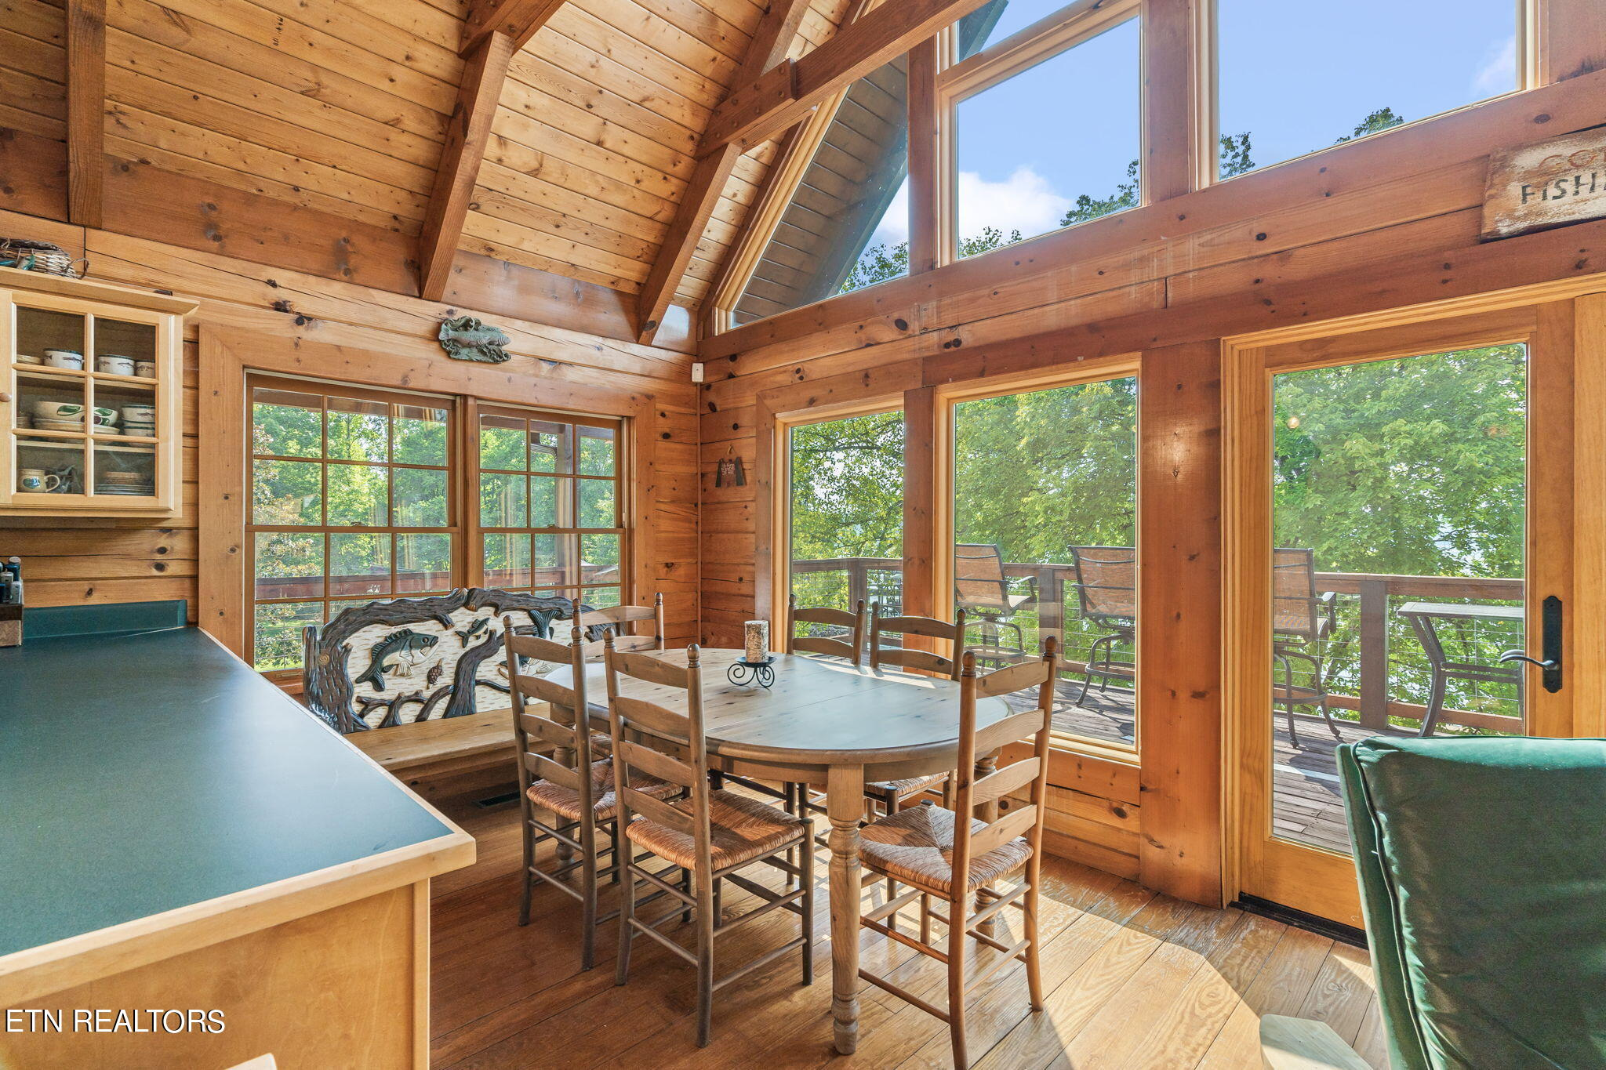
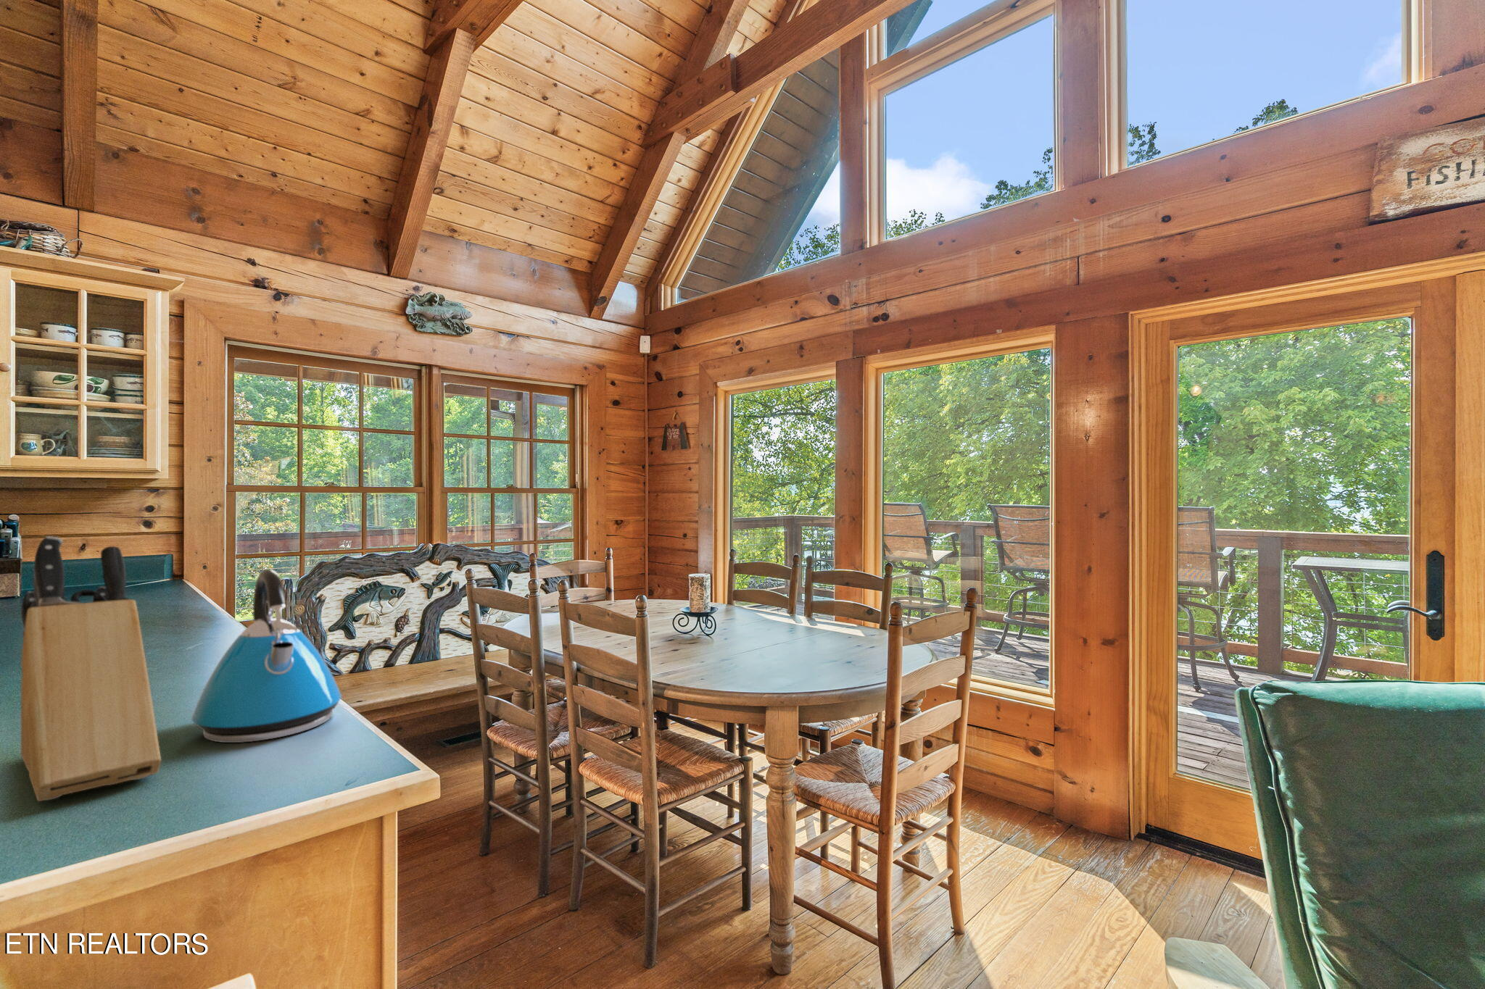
+ knife block (84, 649)
+ kettle (269, 646)
